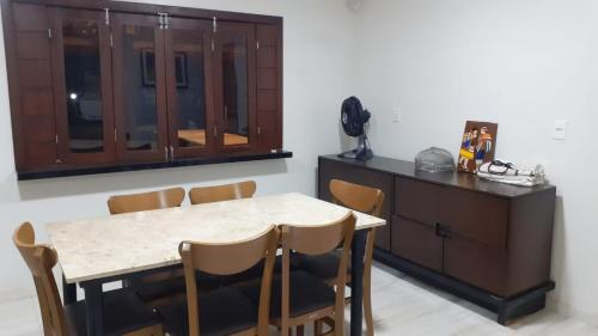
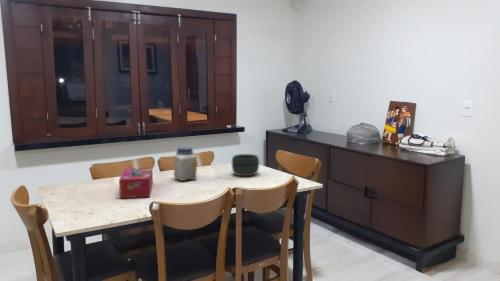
+ jar (185, 163)
+ tissue box (137, 181)
+ bowl (245, 165)
